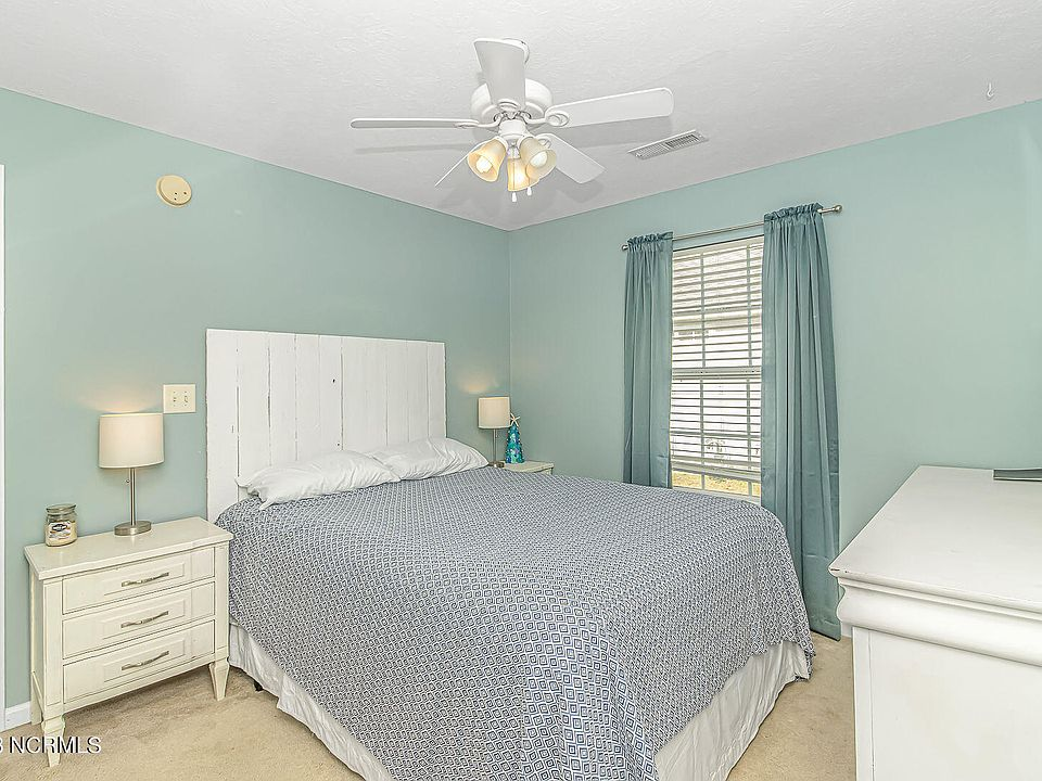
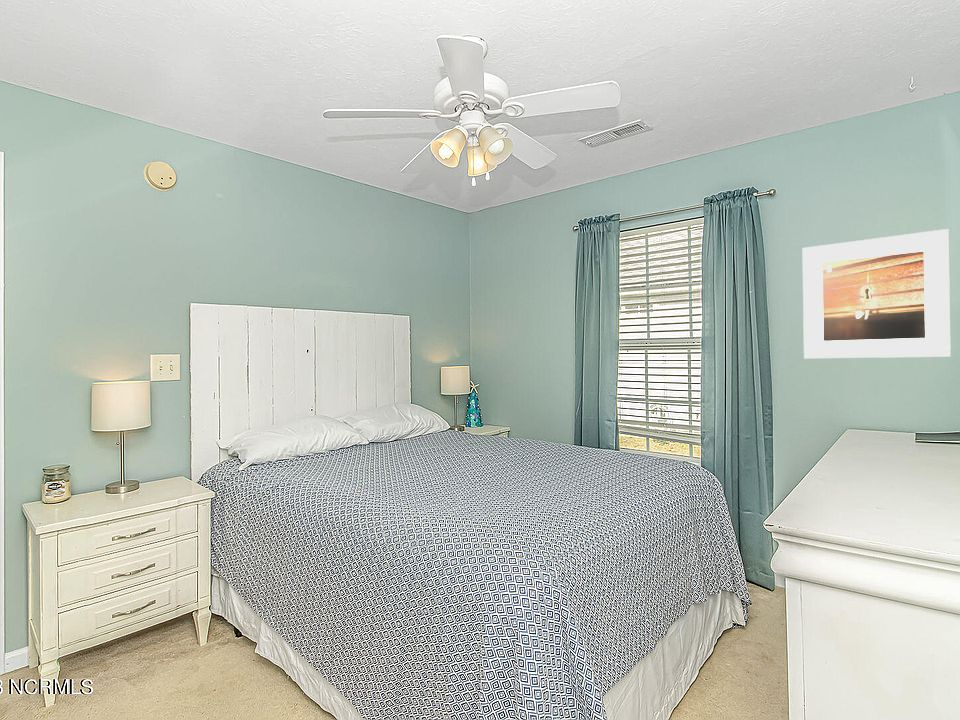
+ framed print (871, 298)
